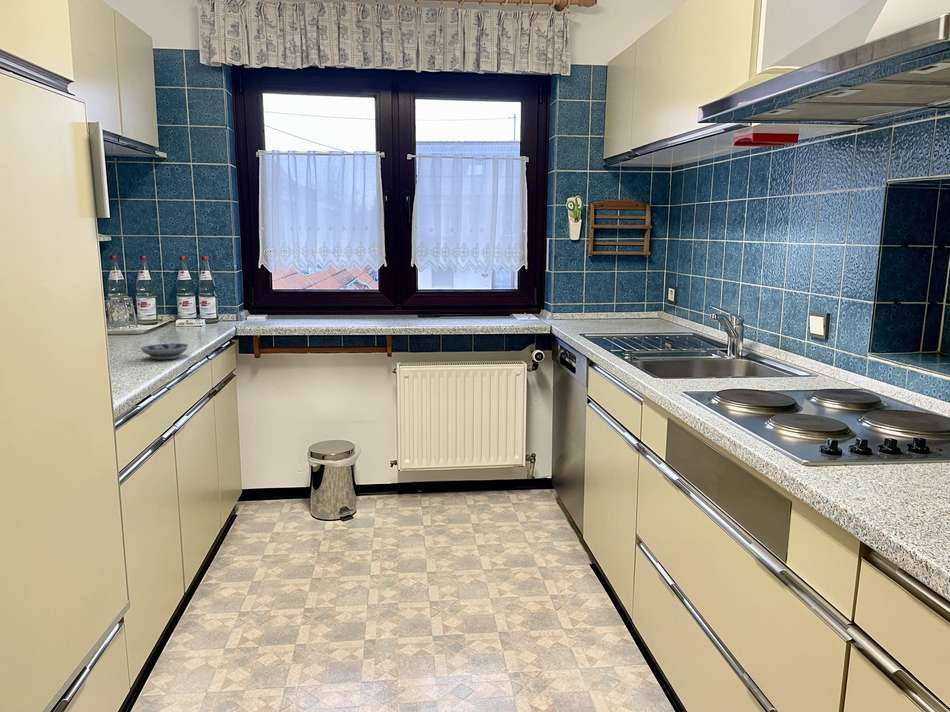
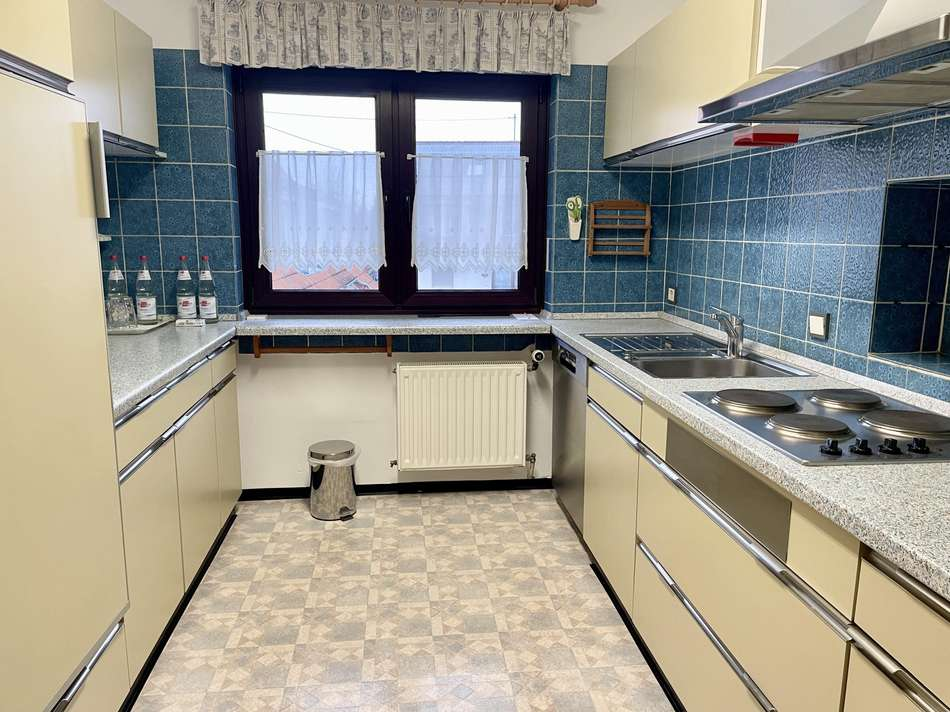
- bowl (165, 351)
